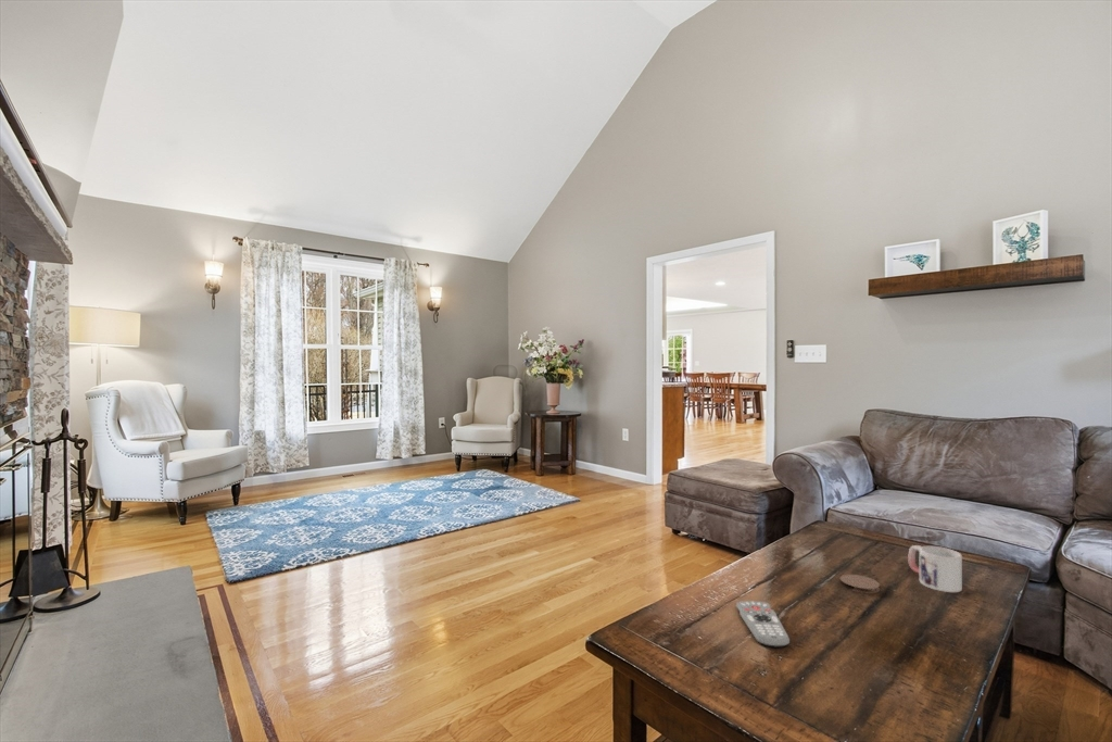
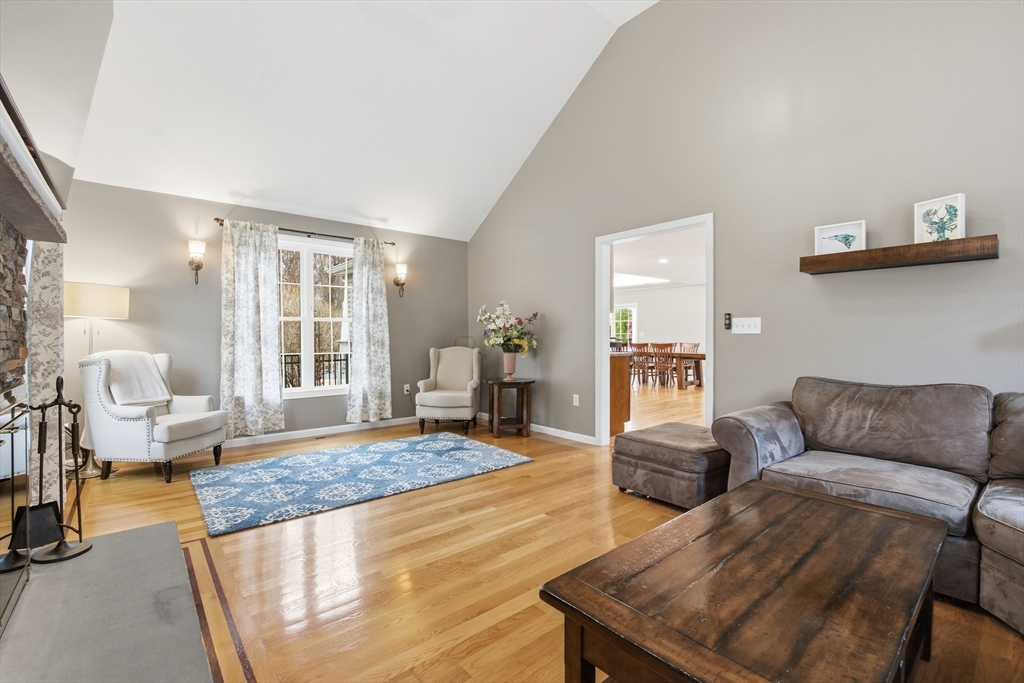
- coaster (859, 583)
- mug (933, 565)
- remote control (762, 622)
